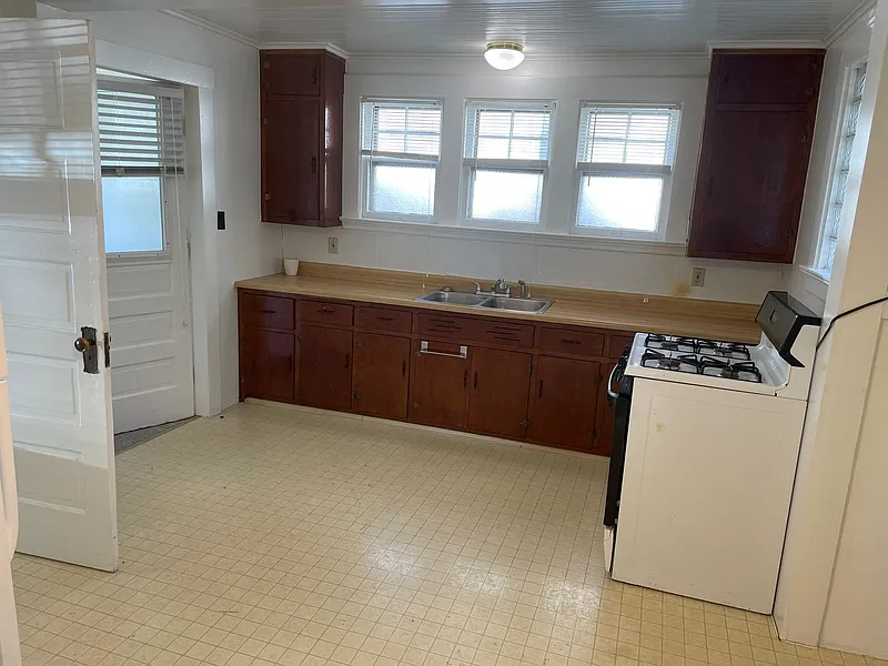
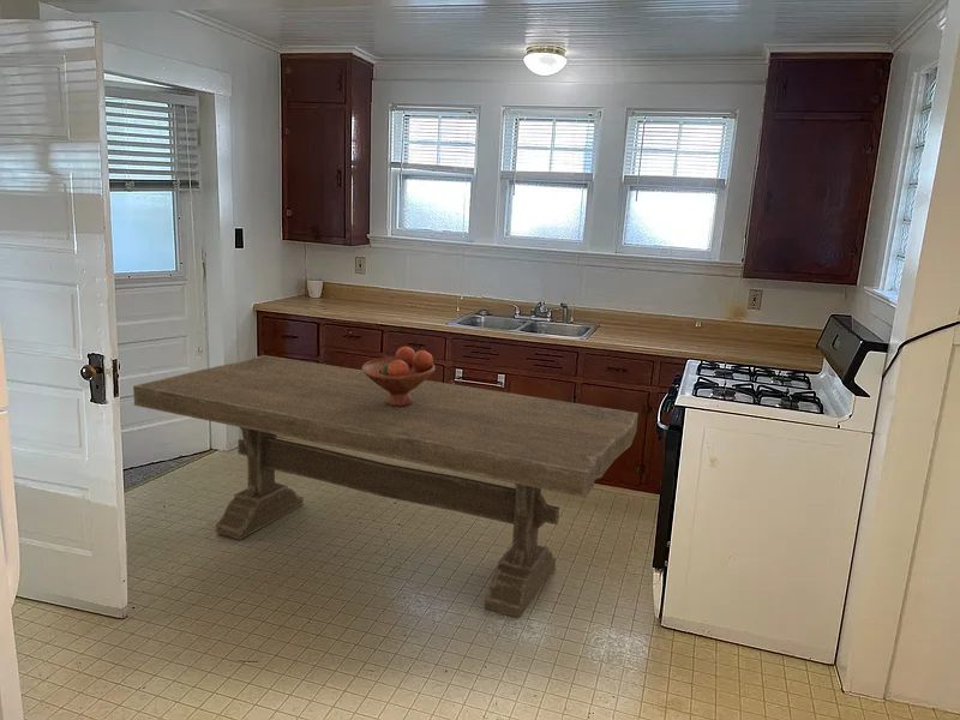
+ fruit bowl (400, 377)
+ dining table (385, 476)
